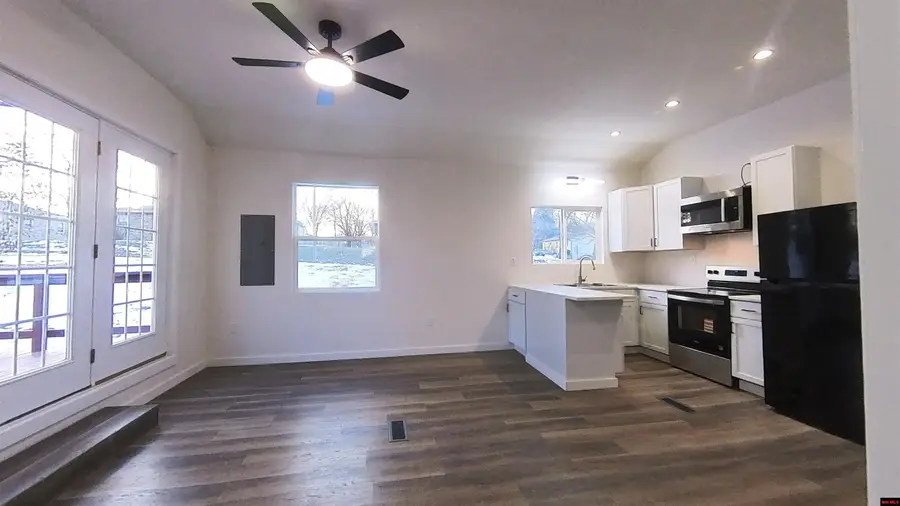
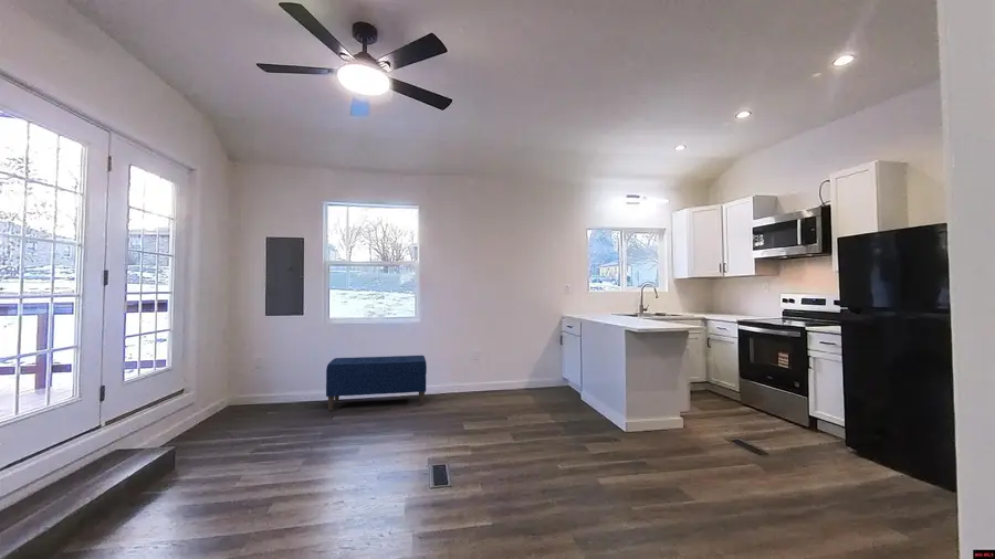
+ bench (378, 381)
